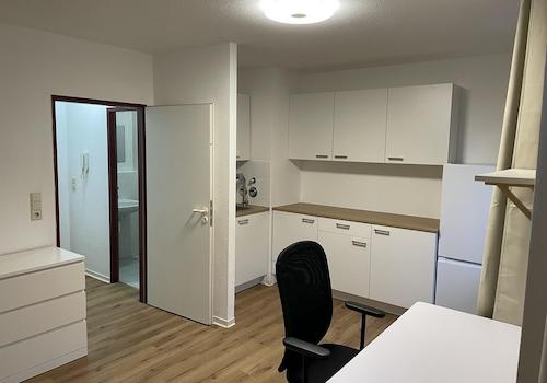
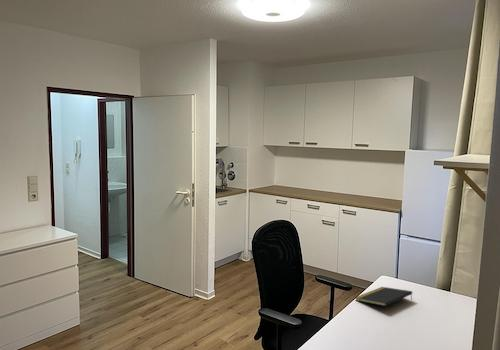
+ notepad (383, 295)
